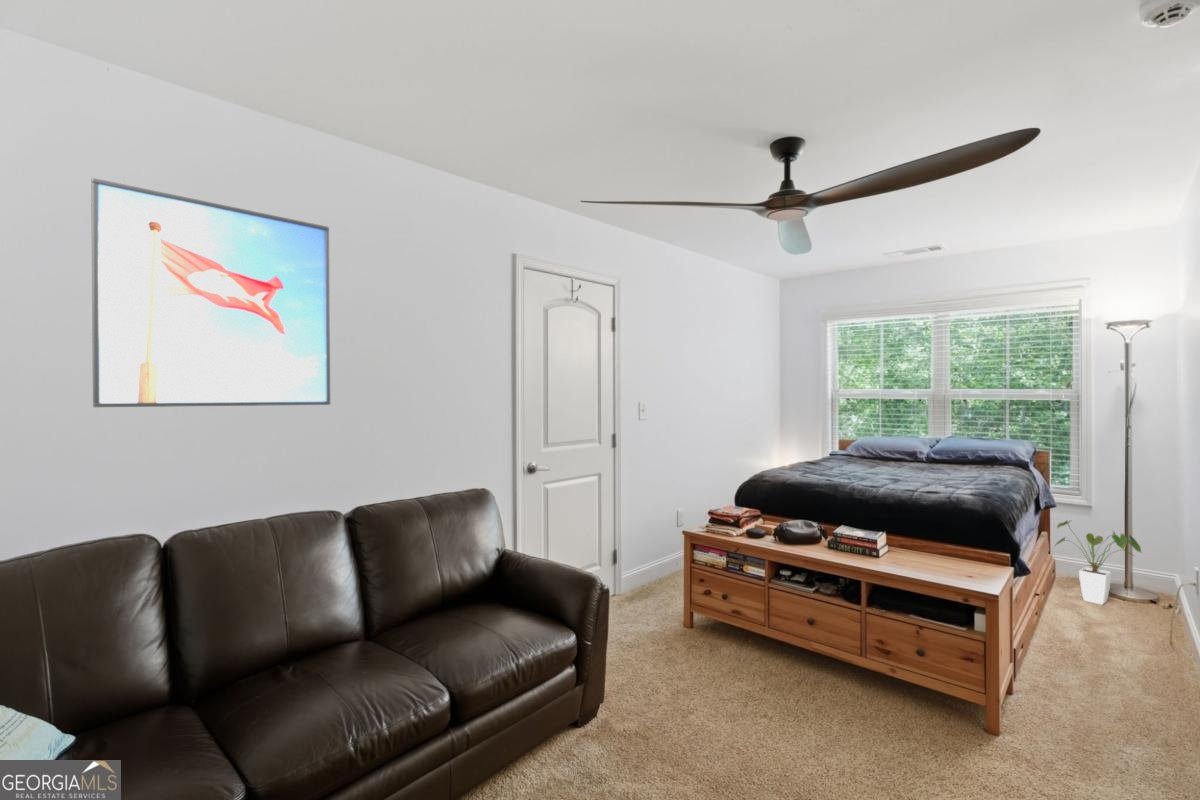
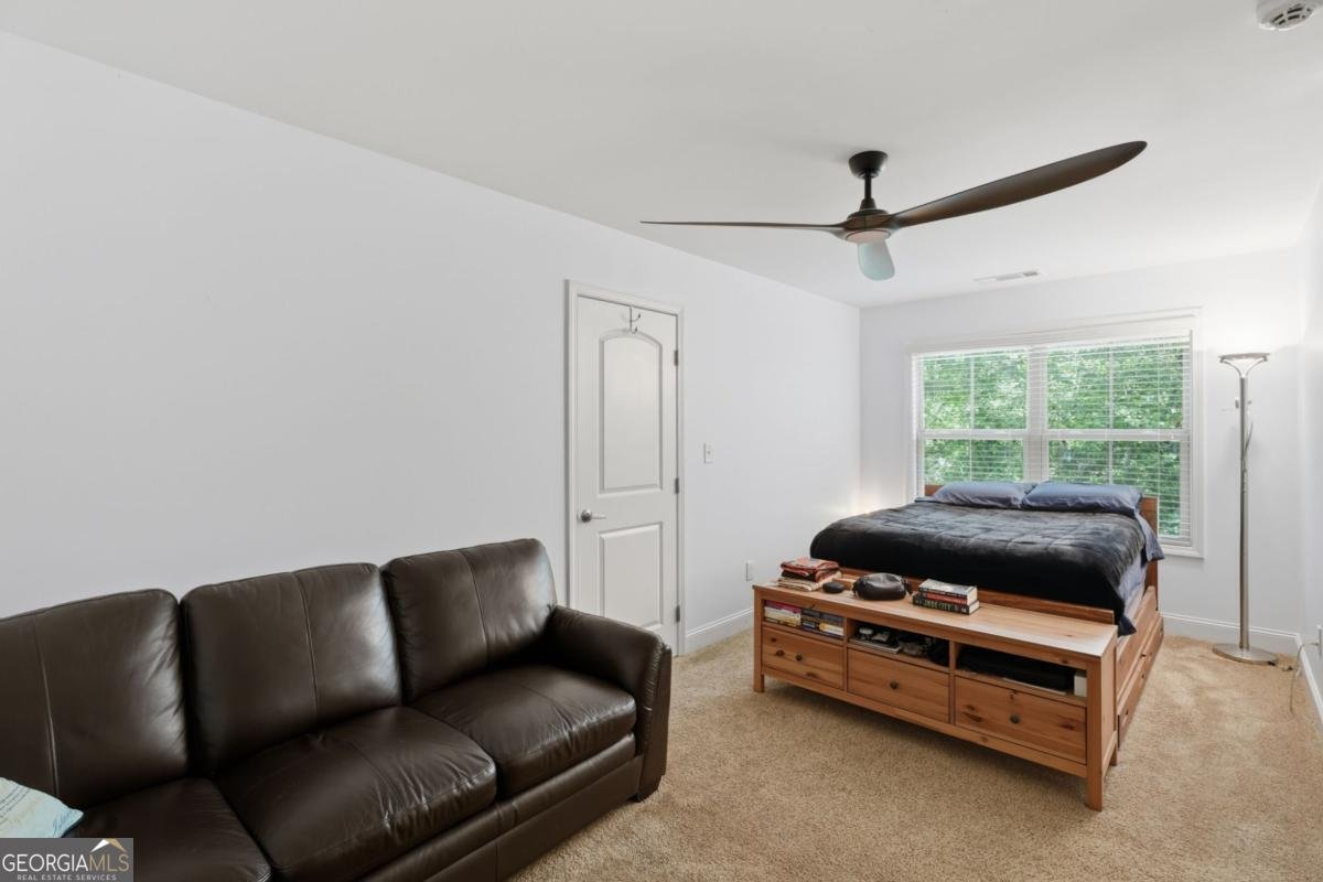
- house plant (1094, 564)
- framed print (225, 305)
